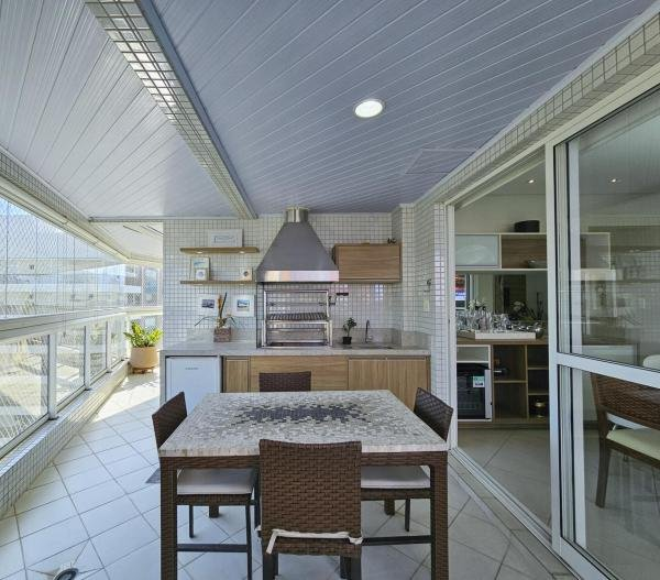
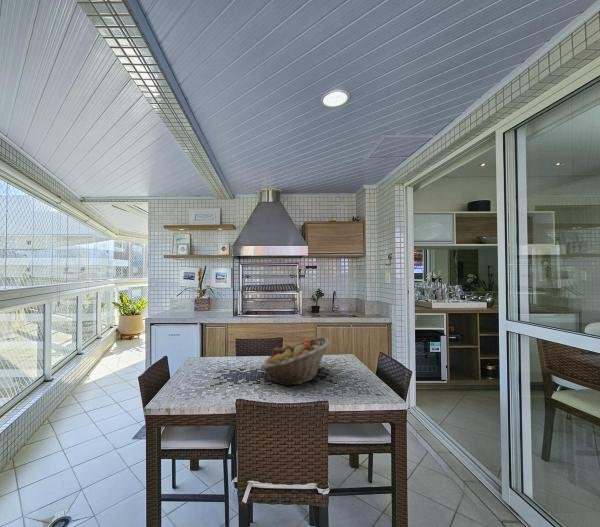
+ fruit basket (296, 357)
